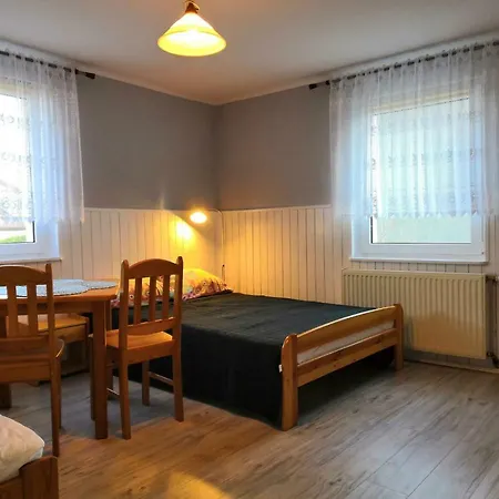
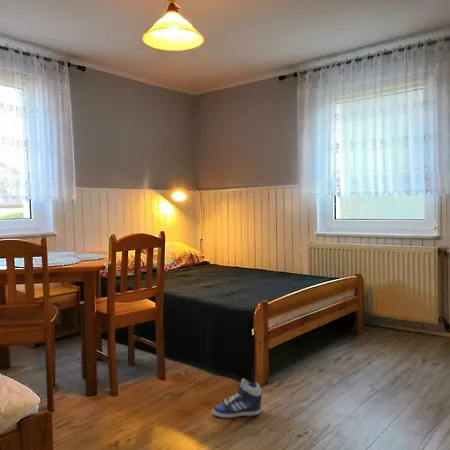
+ sneaker (237, 395)
